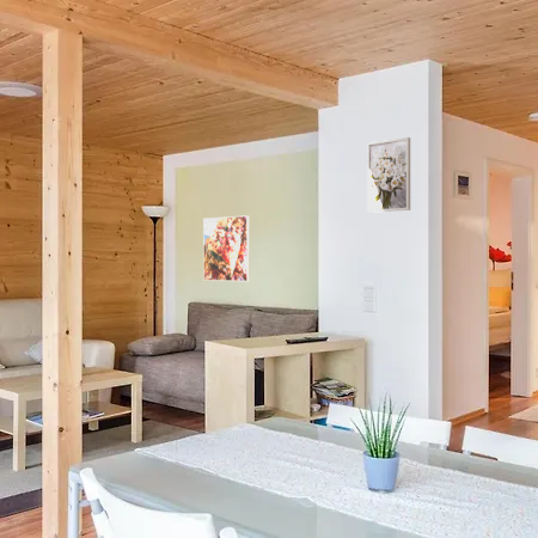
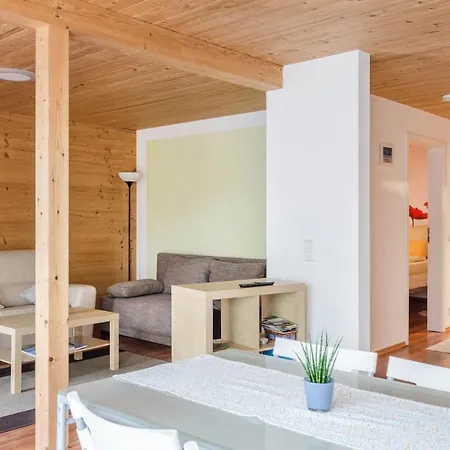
- wall art (387, 176)
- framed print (225, 249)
